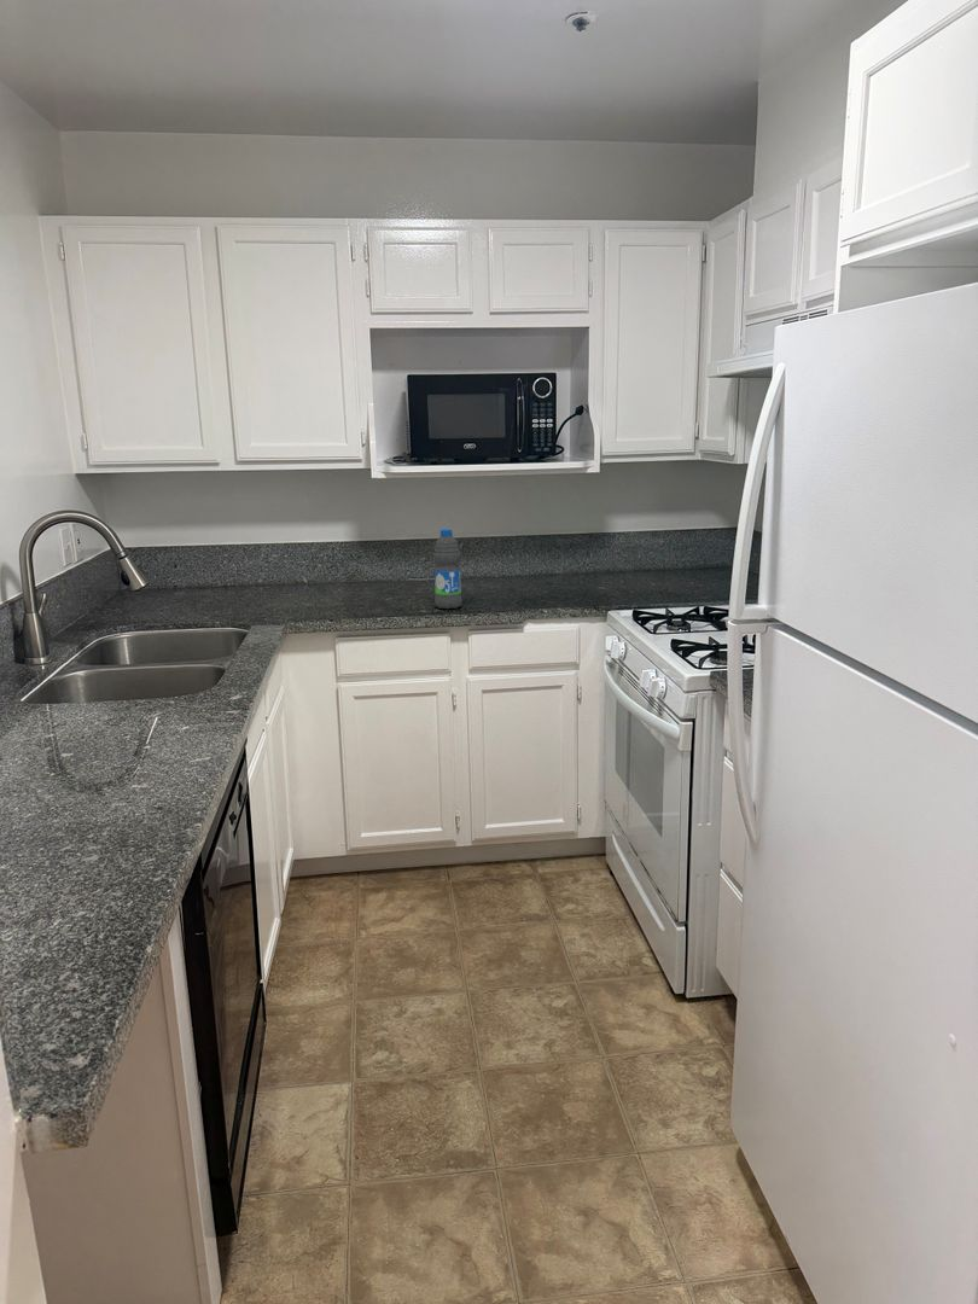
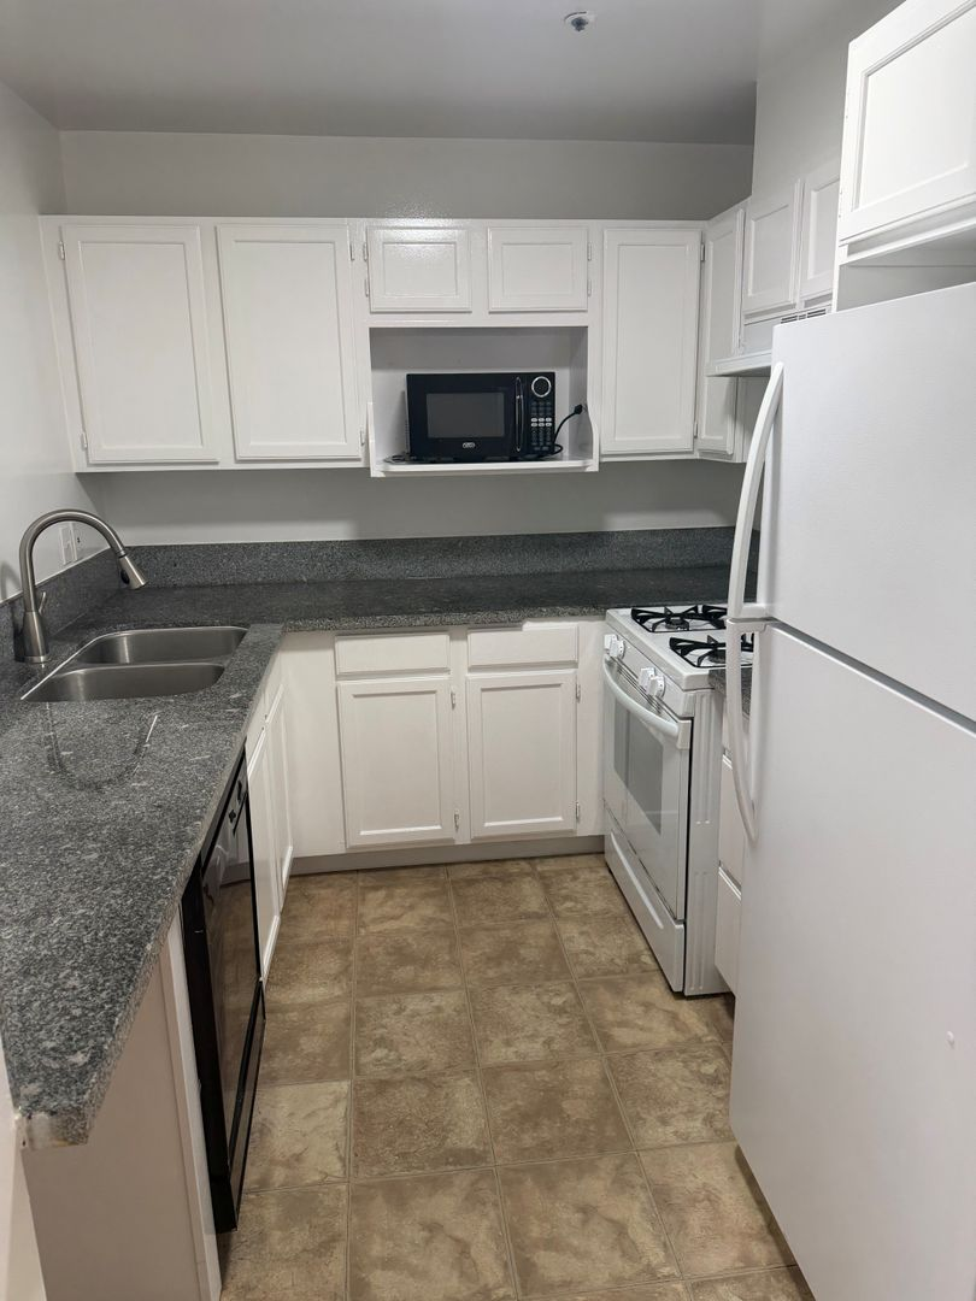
- water bottle (447, 567)
